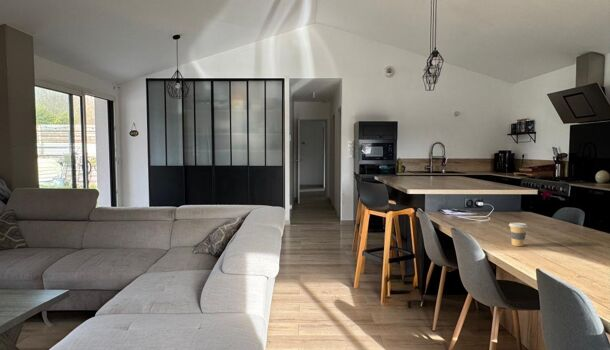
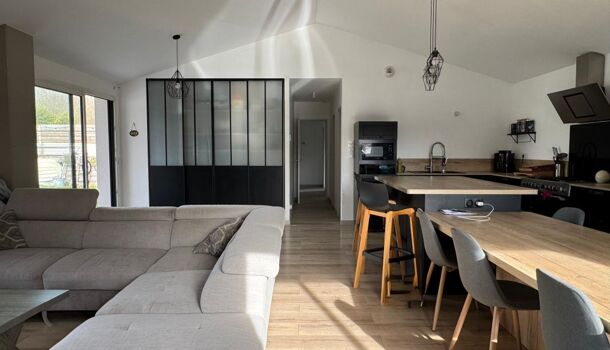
- coffee cup (517, 234)
